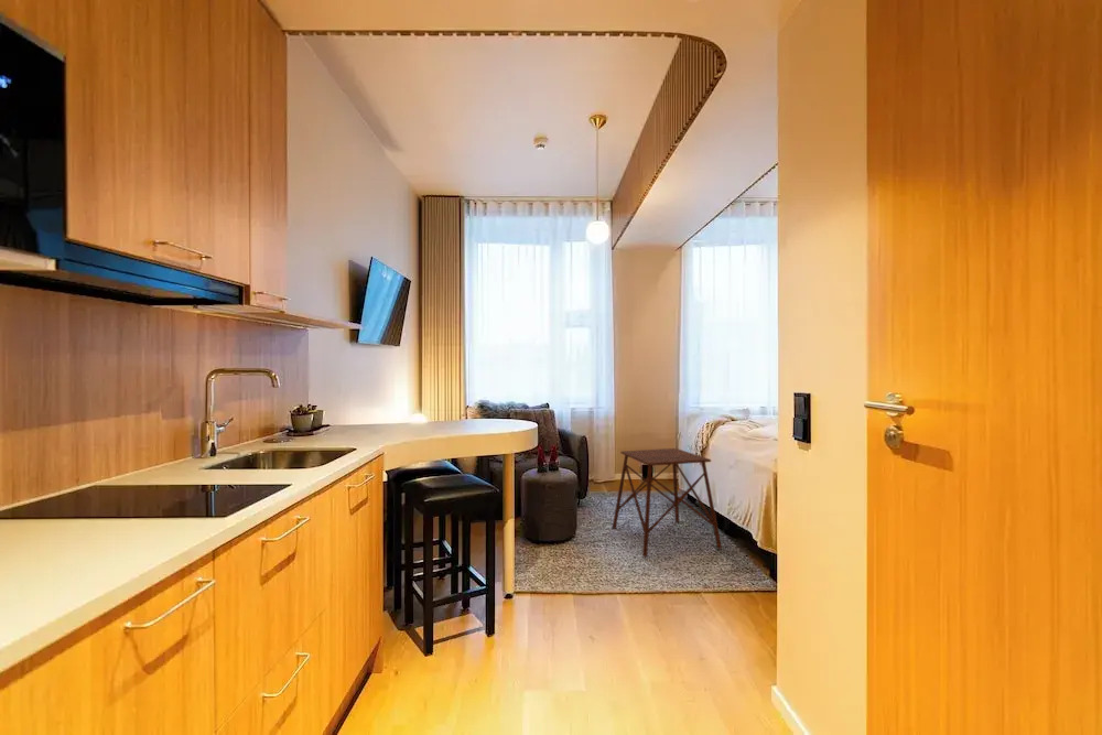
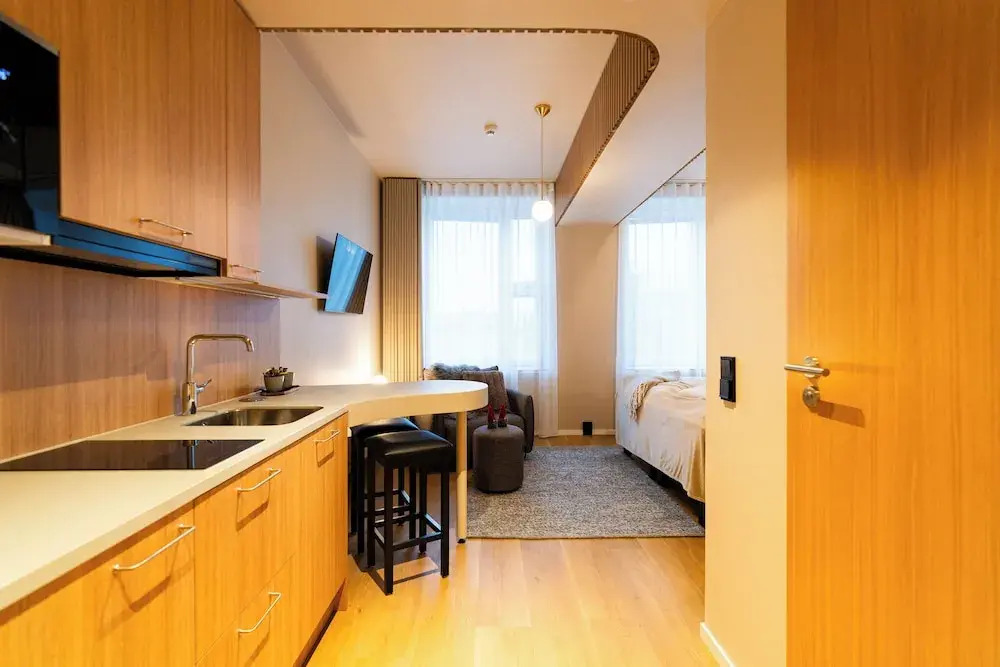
- side table (662, 495)
